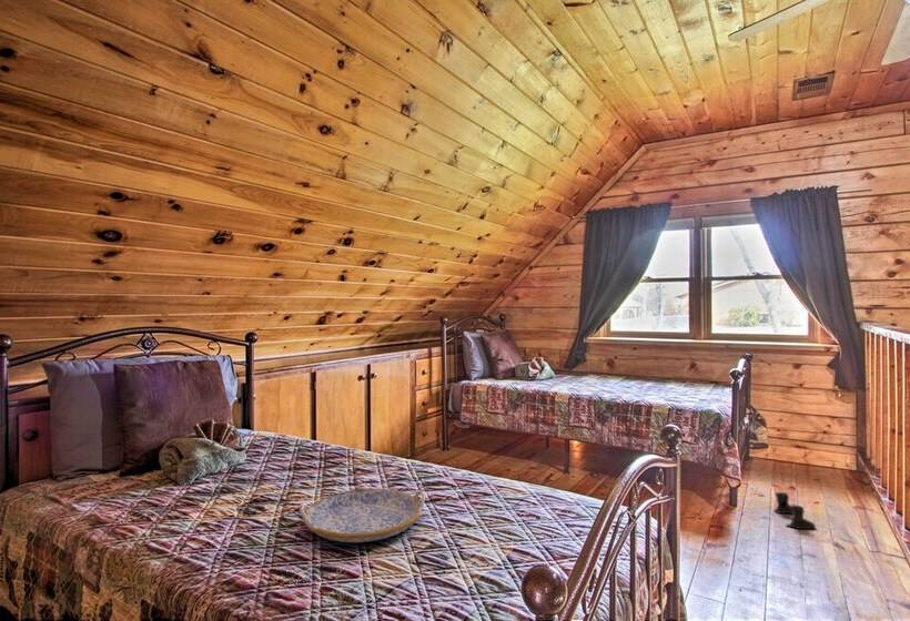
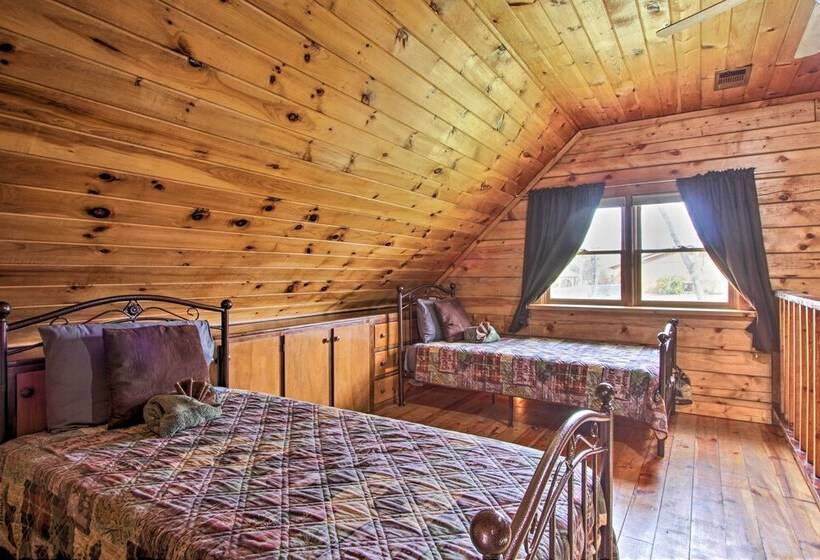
- boots (793, 509)
- serving tray (364, 511)
